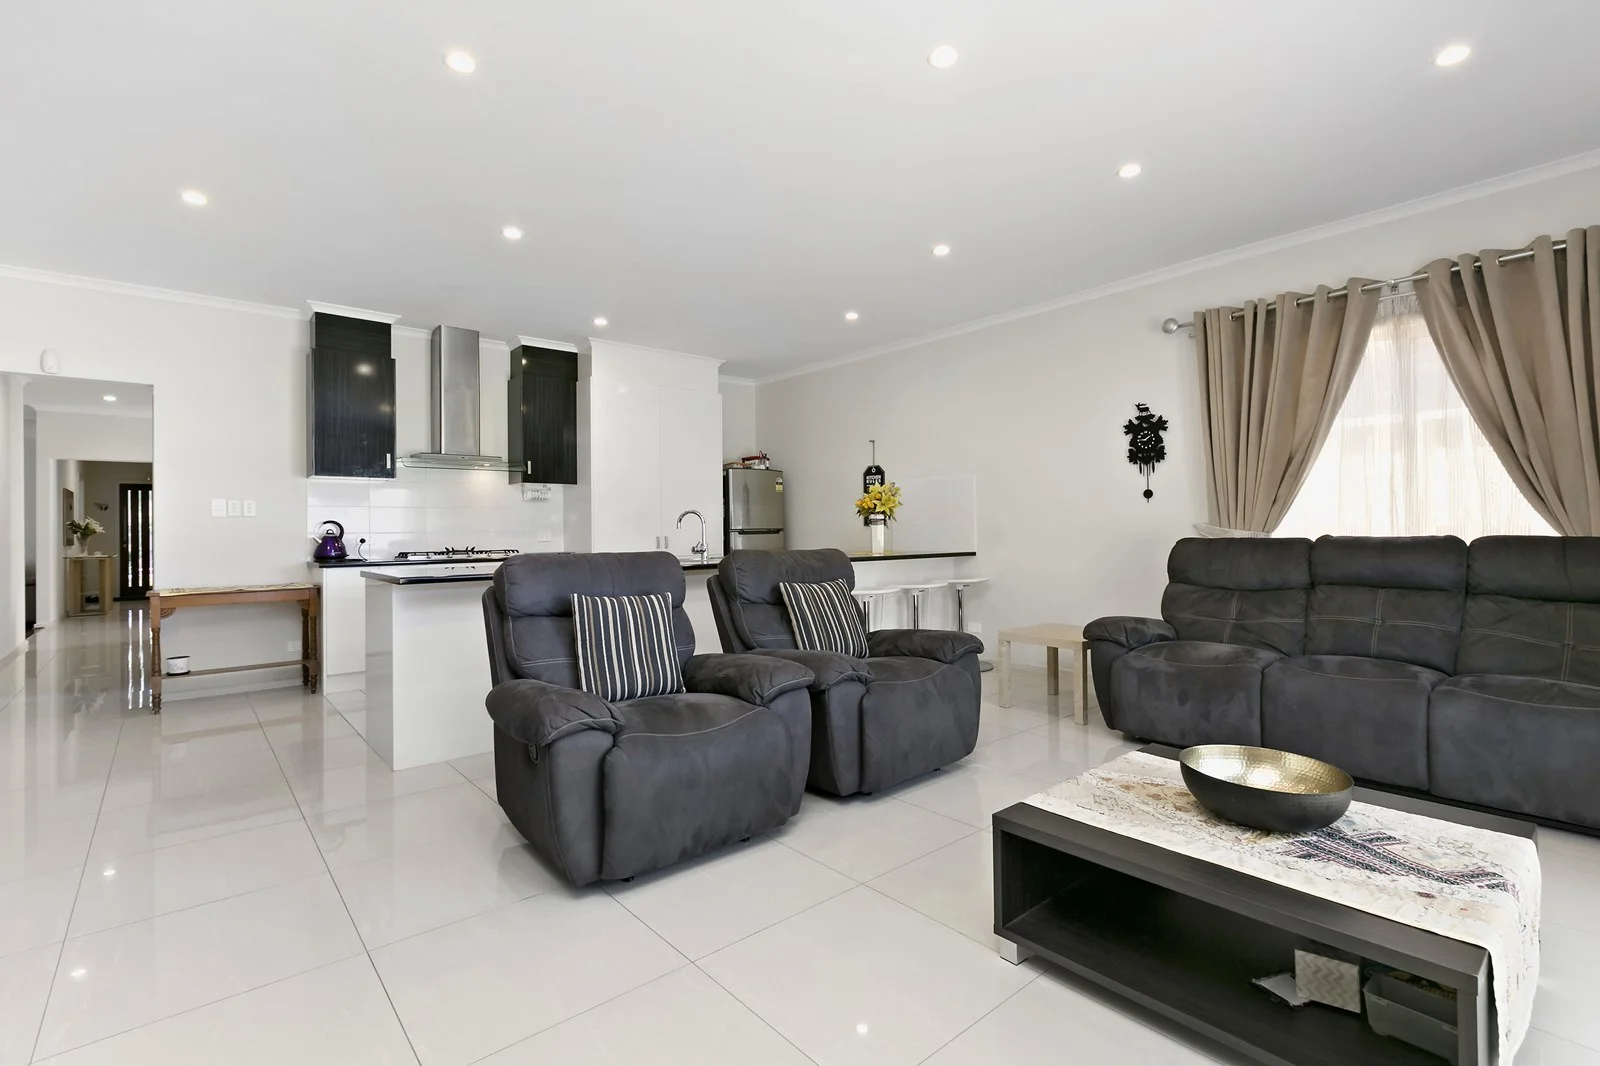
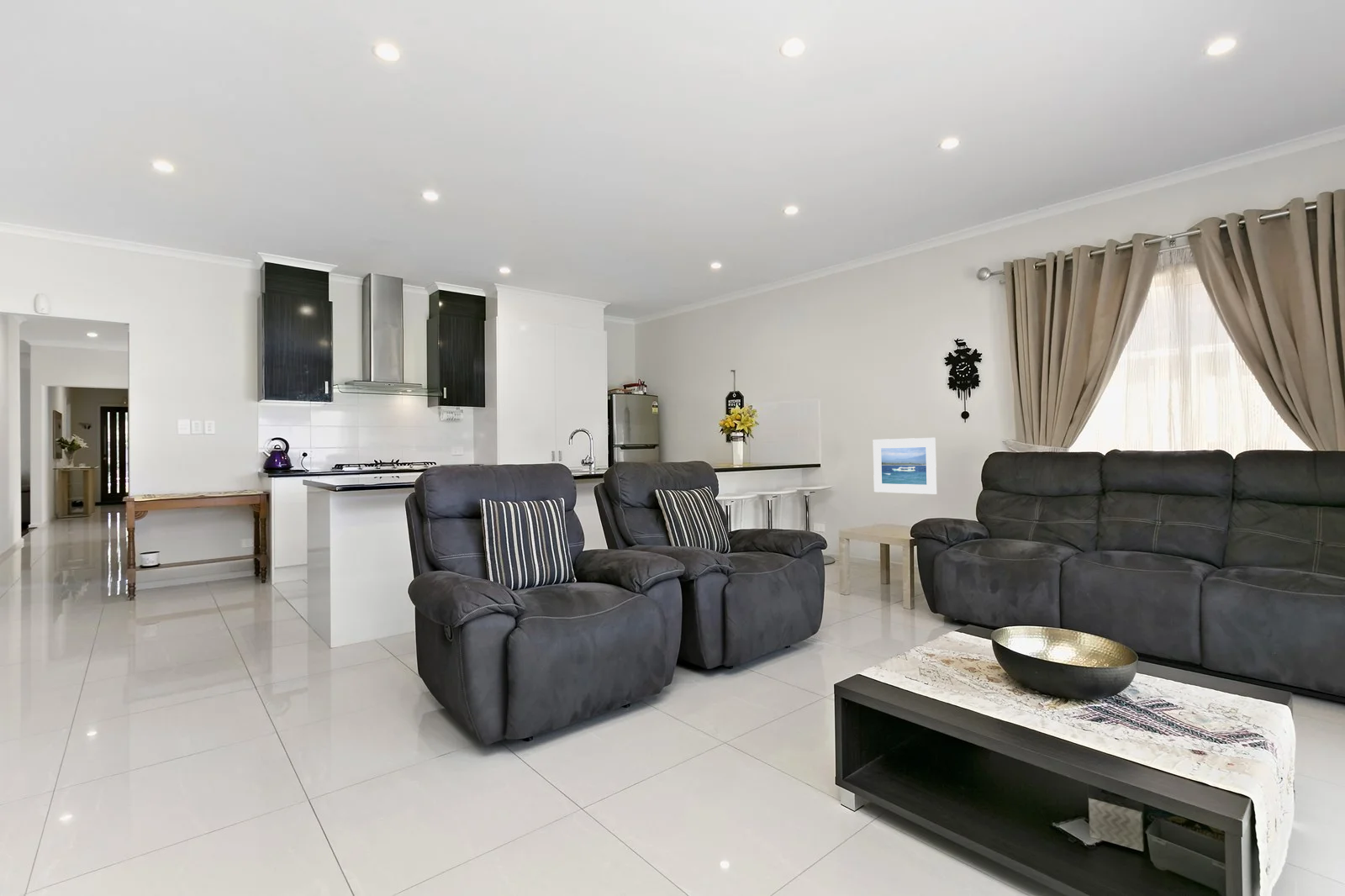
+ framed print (903, 466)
